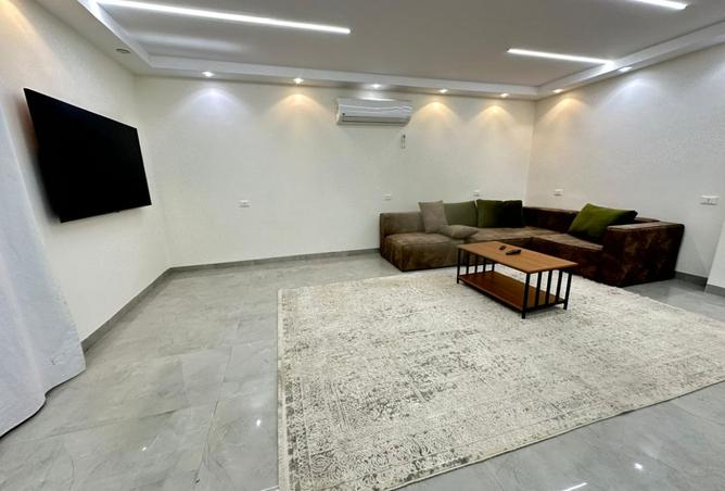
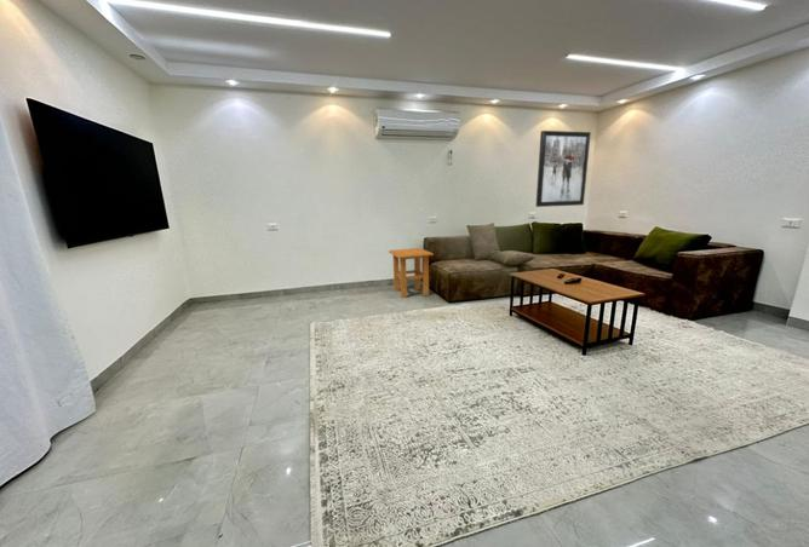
+ side table (411, 272)
+ wall art (563, 169)
